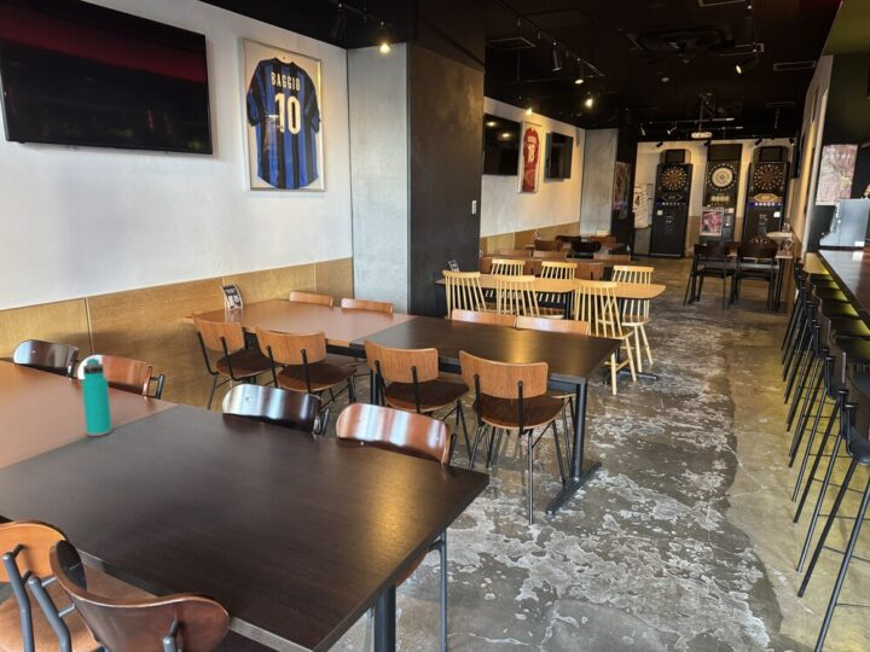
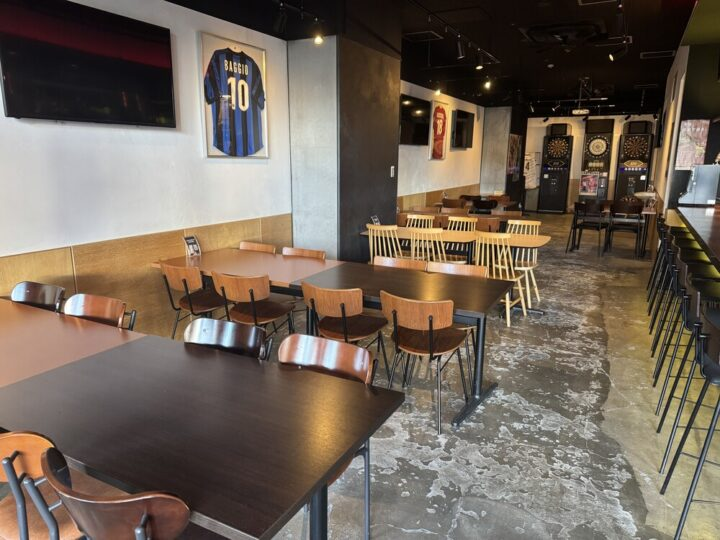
- water bottle (95, 396)
